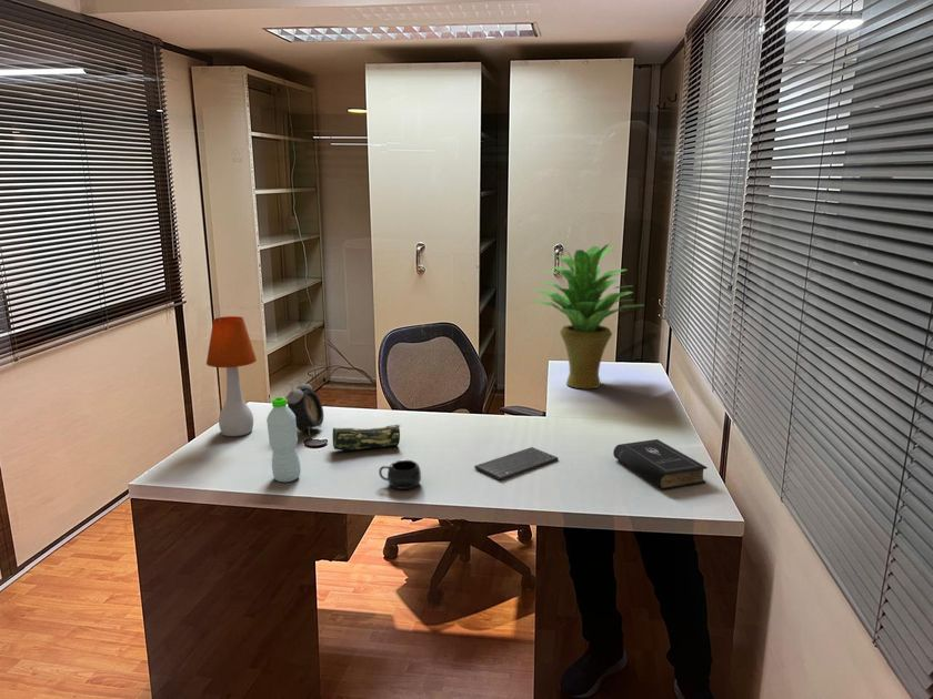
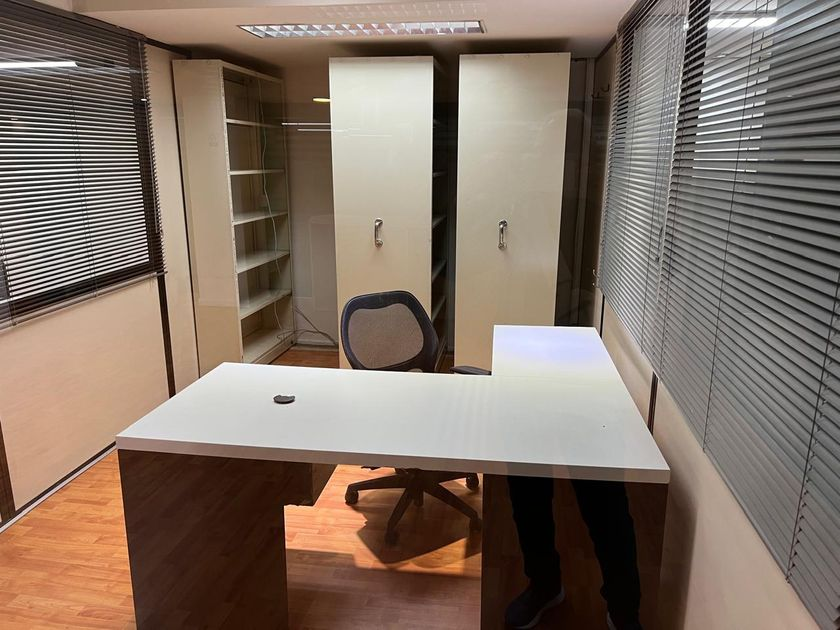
- water bottle (283, 438)
- alarm clock (305, 405)
- mug (400, 474)
- keyboard (516, 463)
- pencil case (368, 436)
- book (662, 462)
- potted plant (586, 314)
- table lamp (232, 376)
